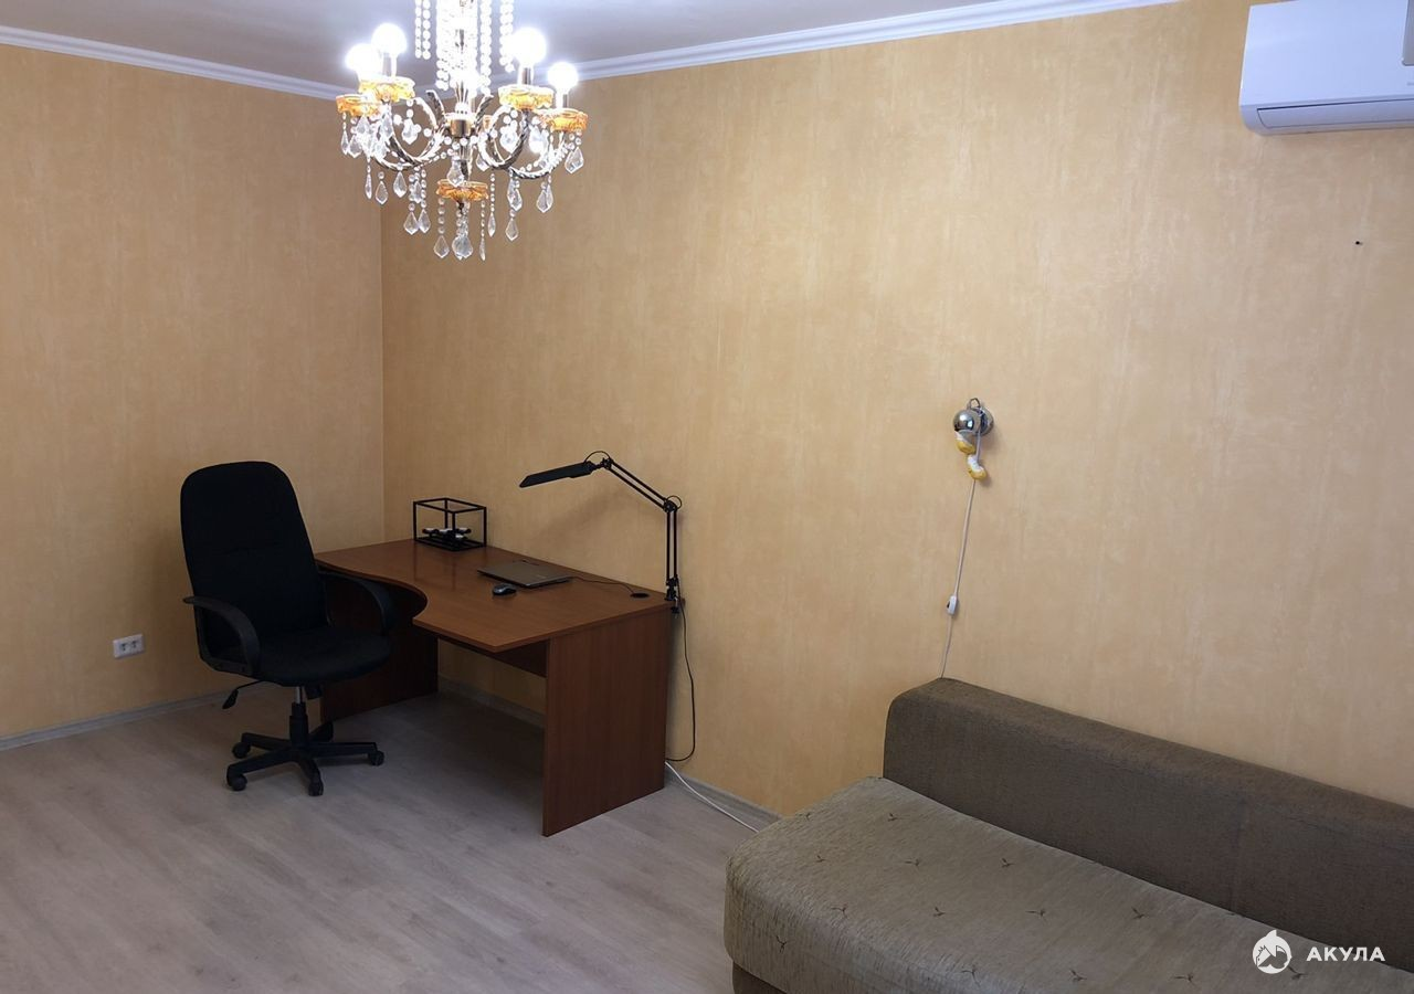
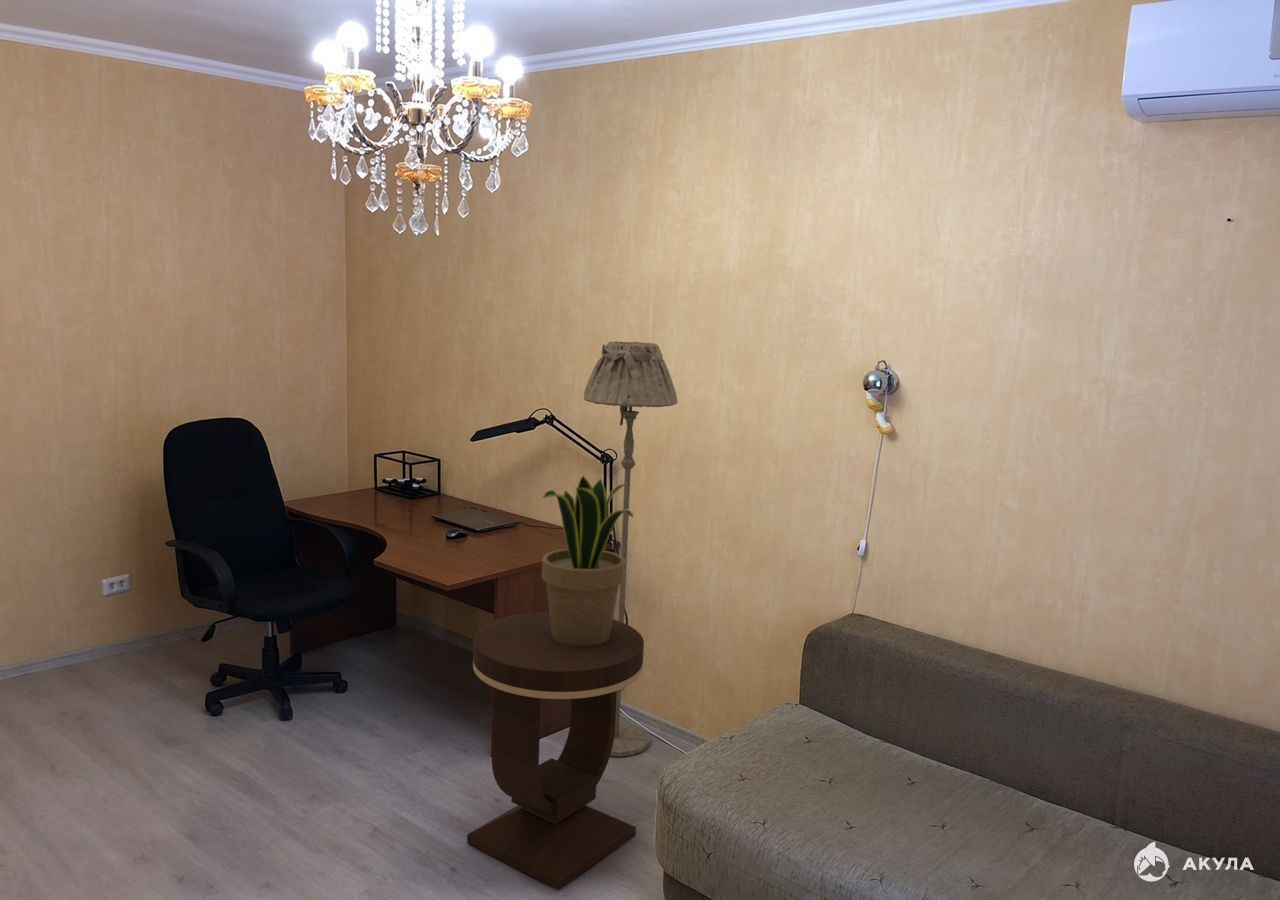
+ floor lamp (623, 547)
+ potted plant (587, 557)
+ side table (565, 743)
